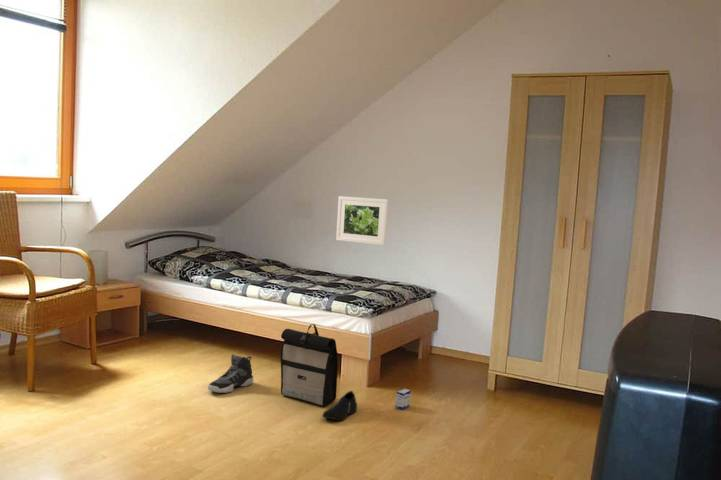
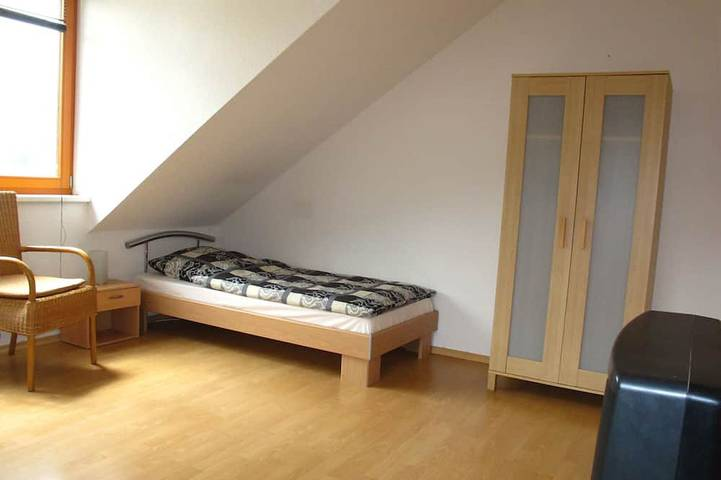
- box (403, 398)
- backpack (309, 362)
- sneaker (230, 372)
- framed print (361, 220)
- shoe (340, 405)
